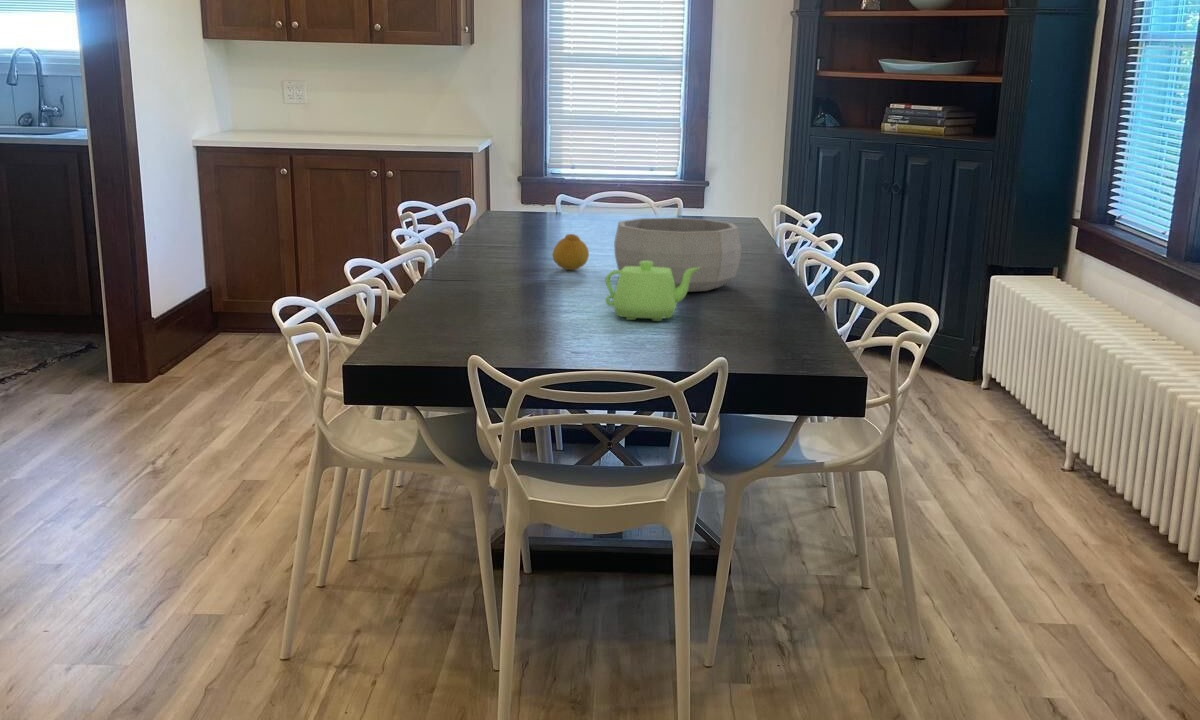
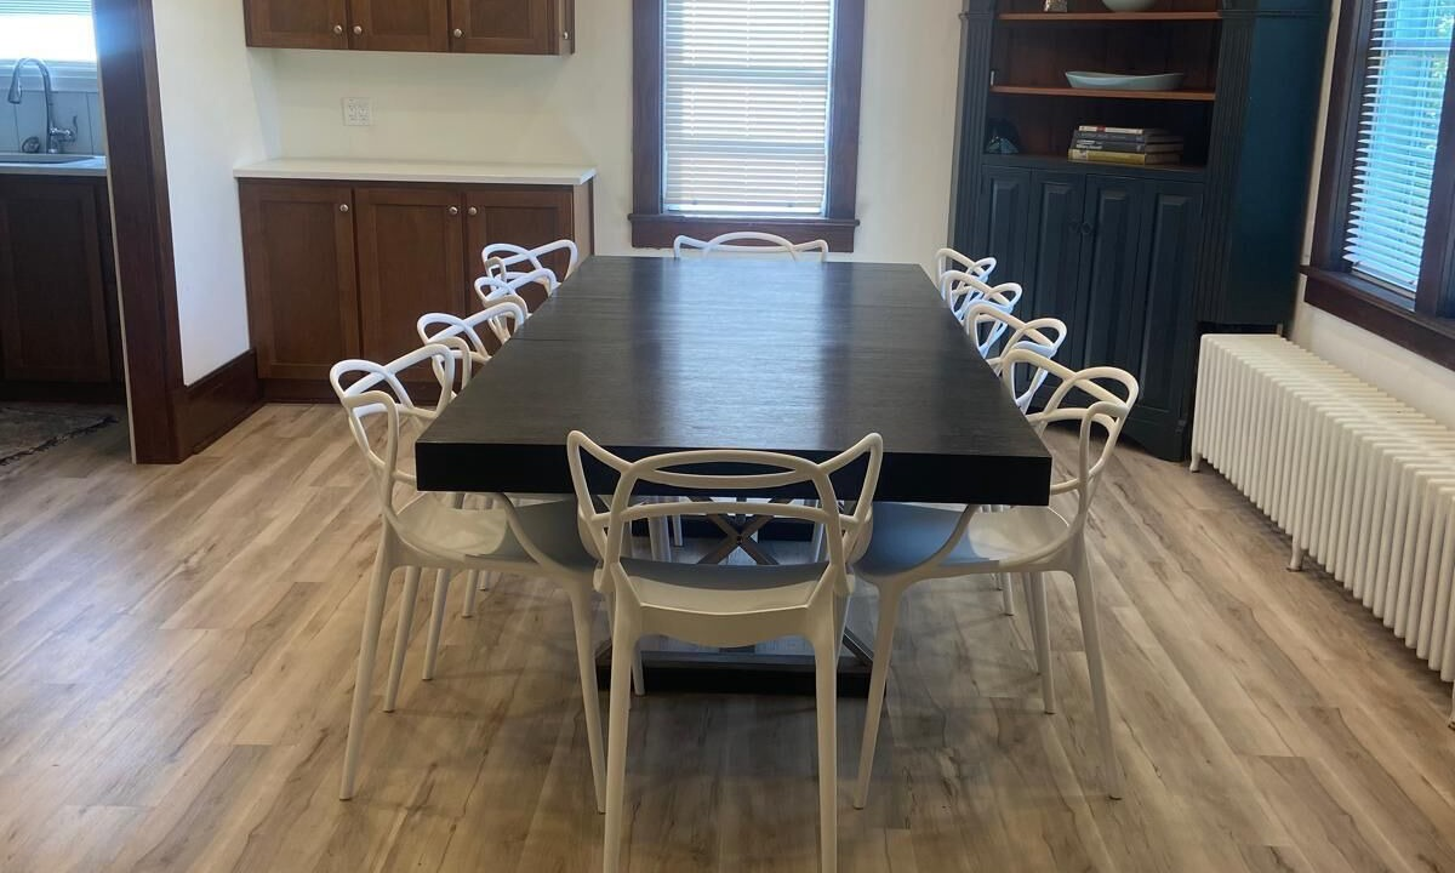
- decorative bowl (676, 254)
- fruit (570, 252)
- teapot (652, 289)
